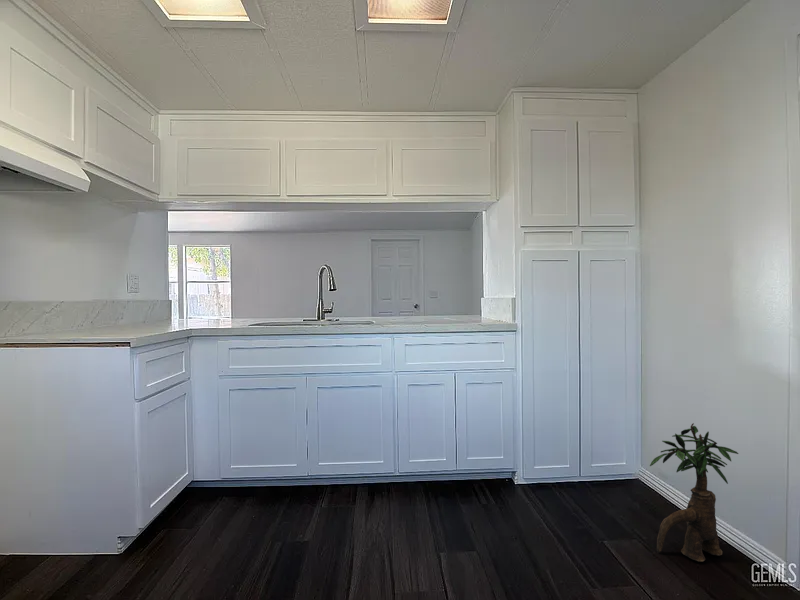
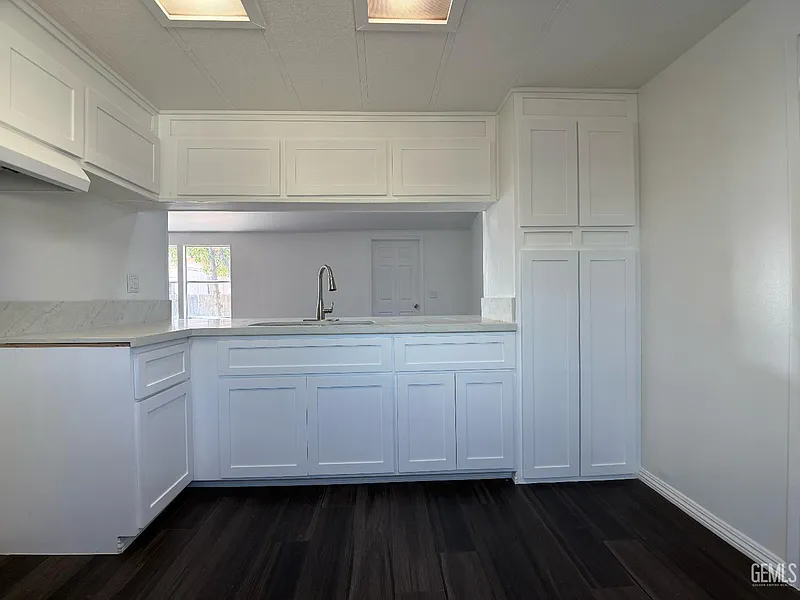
- decorative plant (693, 491)
